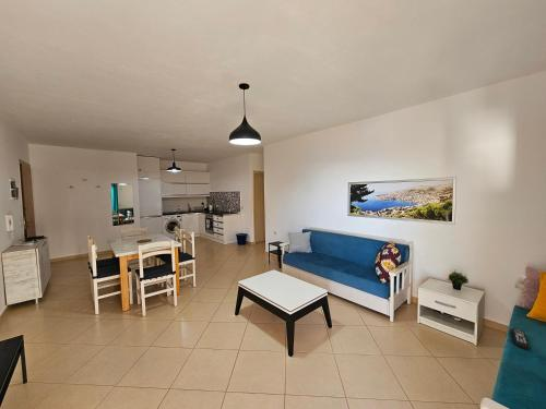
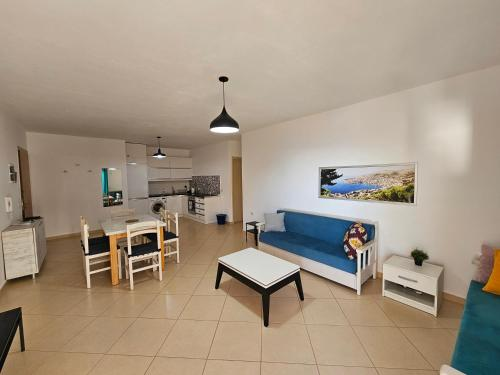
- remote control (520, 338)
